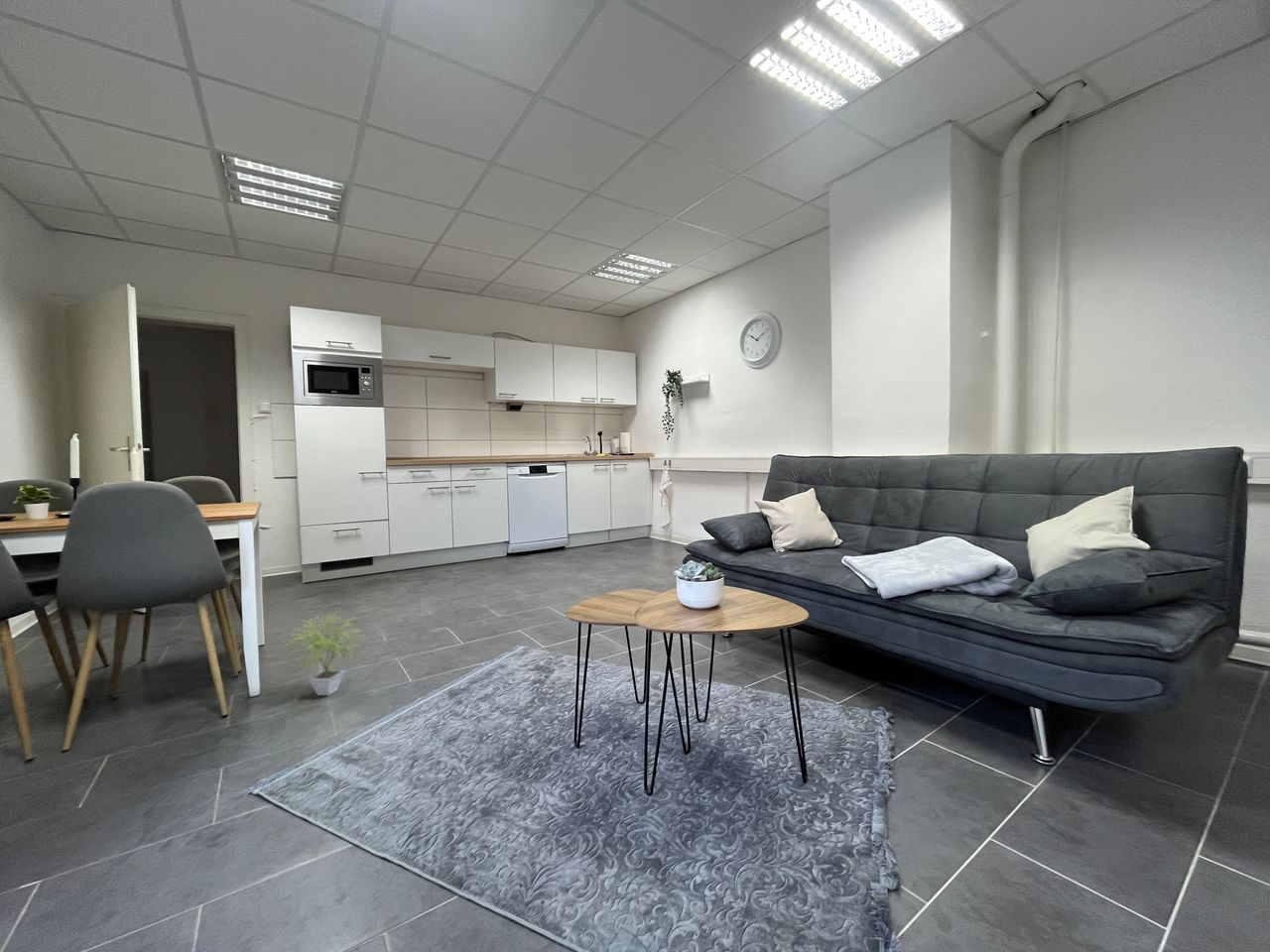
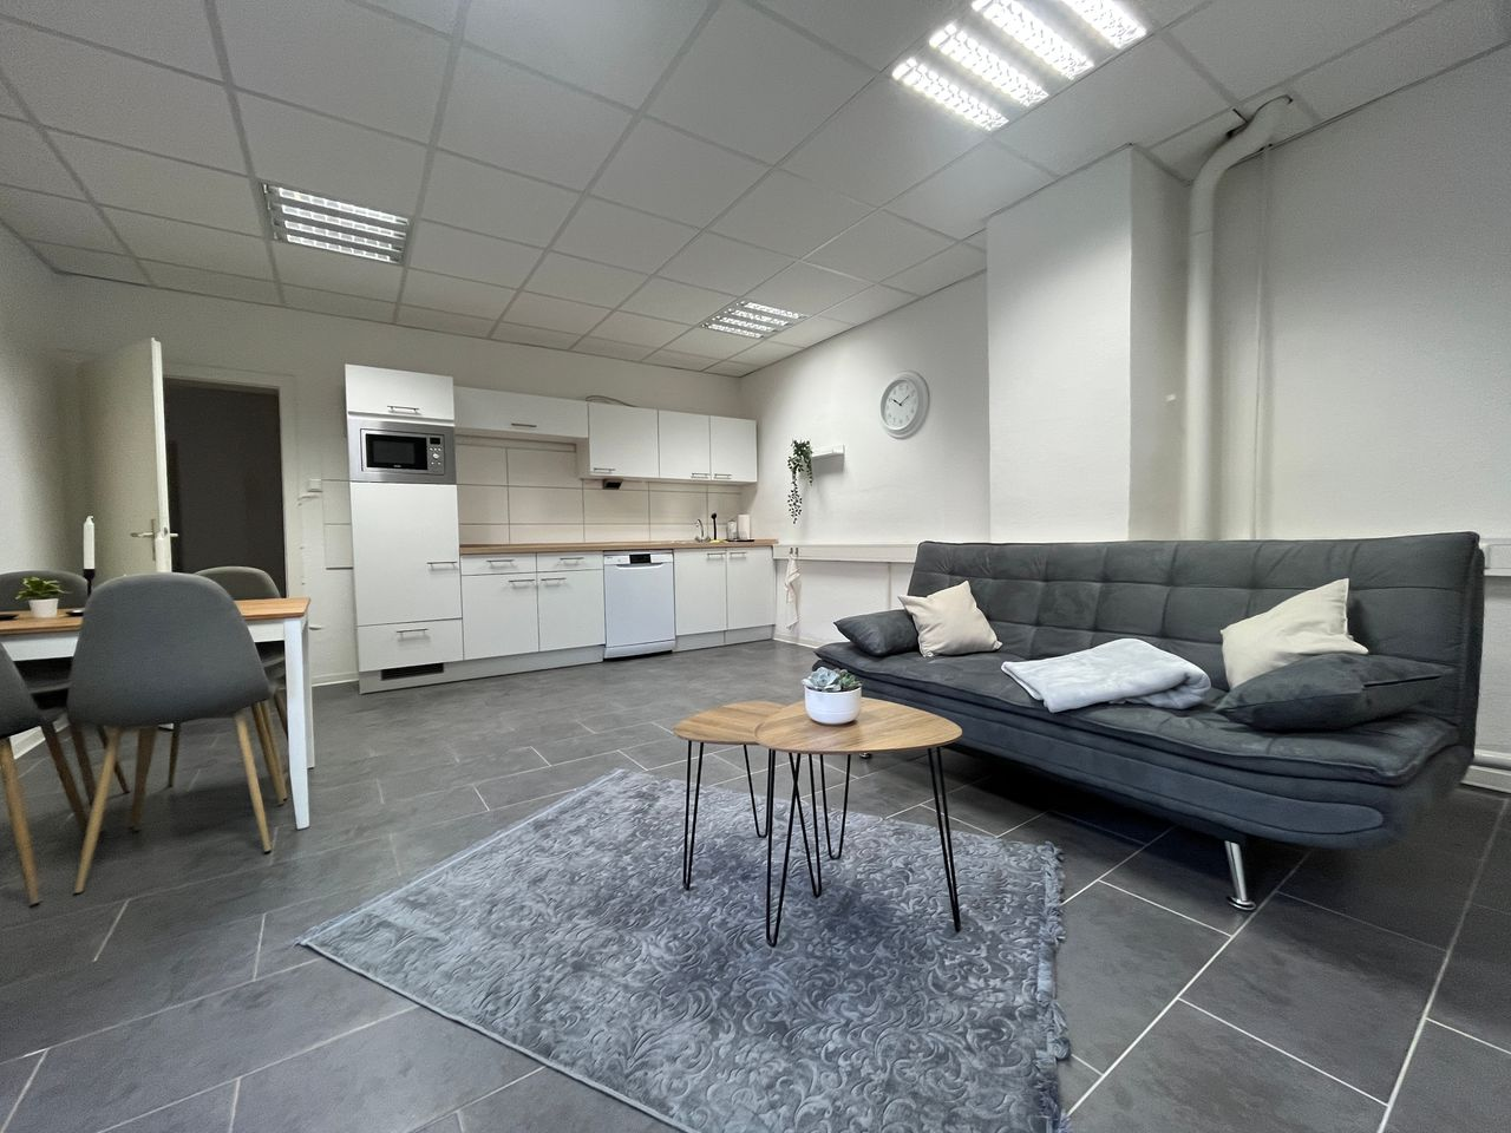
- potted plant (324, 650)
